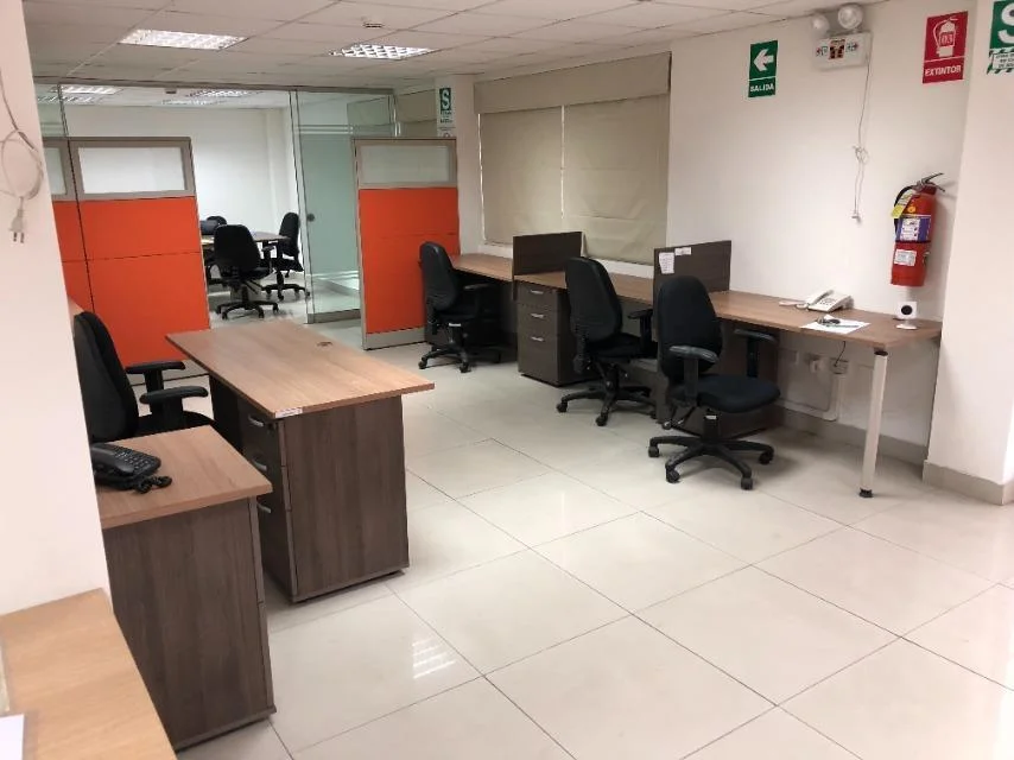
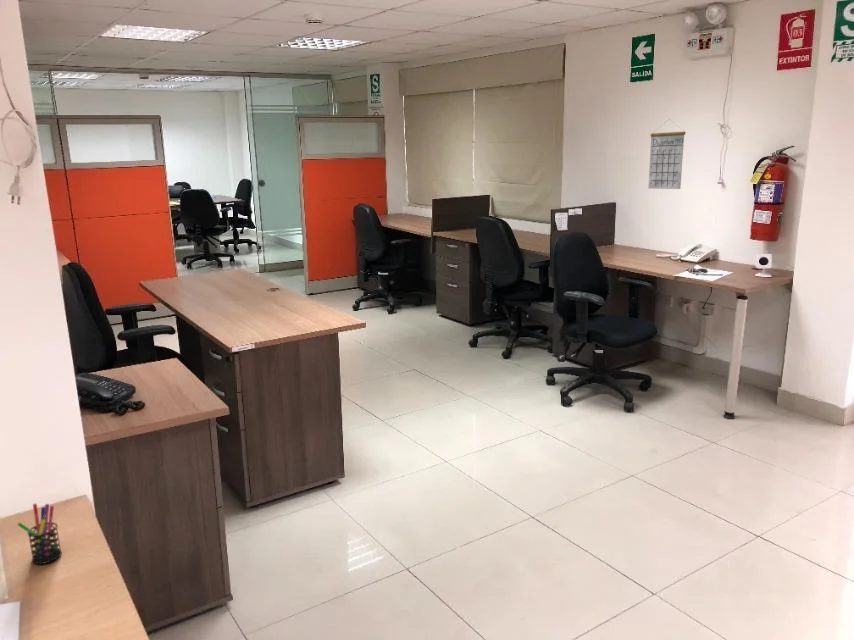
+ calendar (666, 154)
+ pen holder (39, 533)
